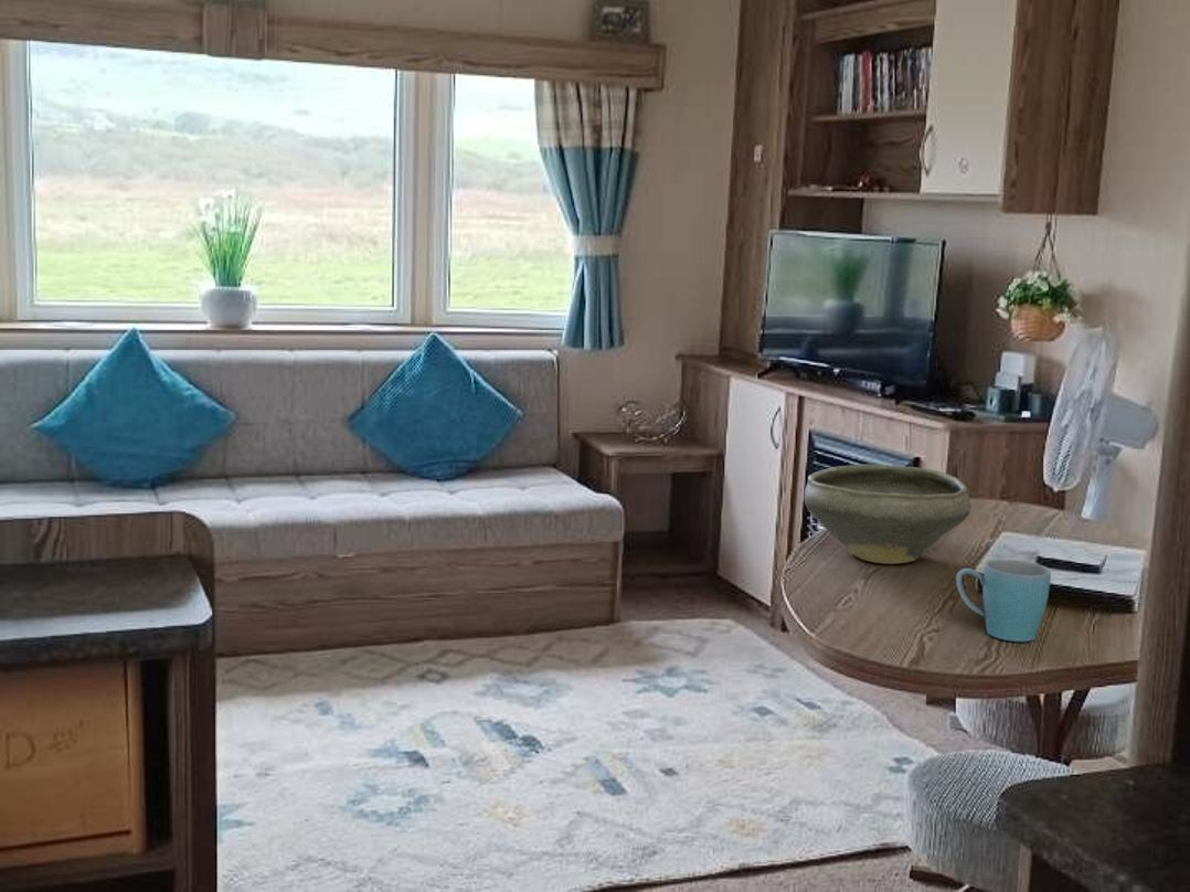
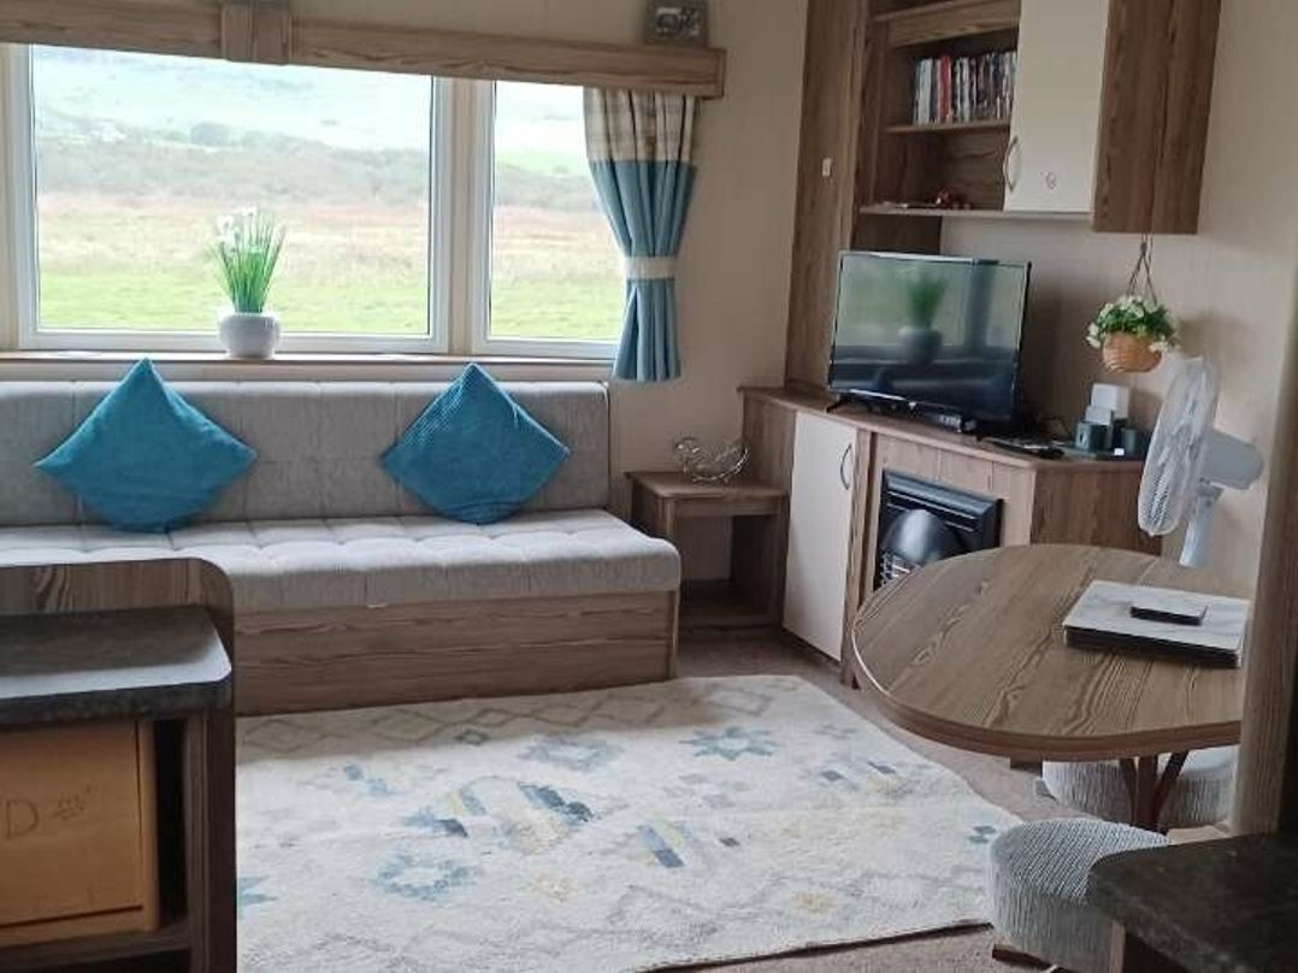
- bowl (884, 517)
- mug (1000, 599)
